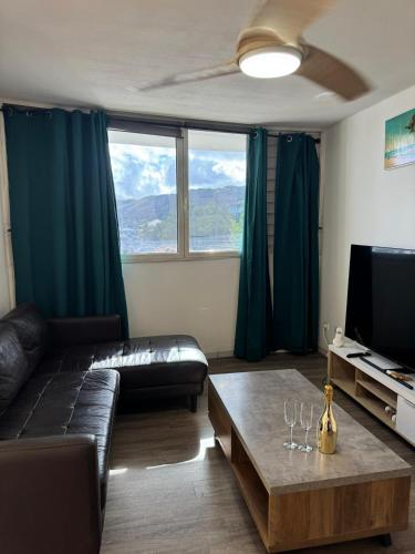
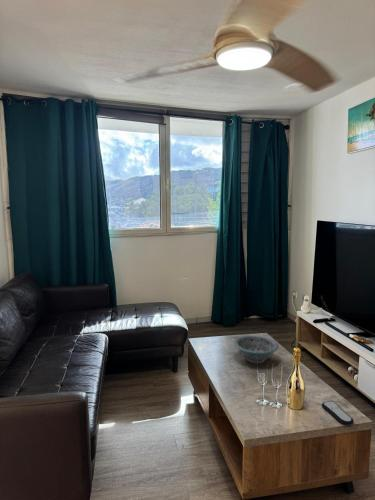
+ remote control (337, 412)
+ decorative bowl (255, 351)
